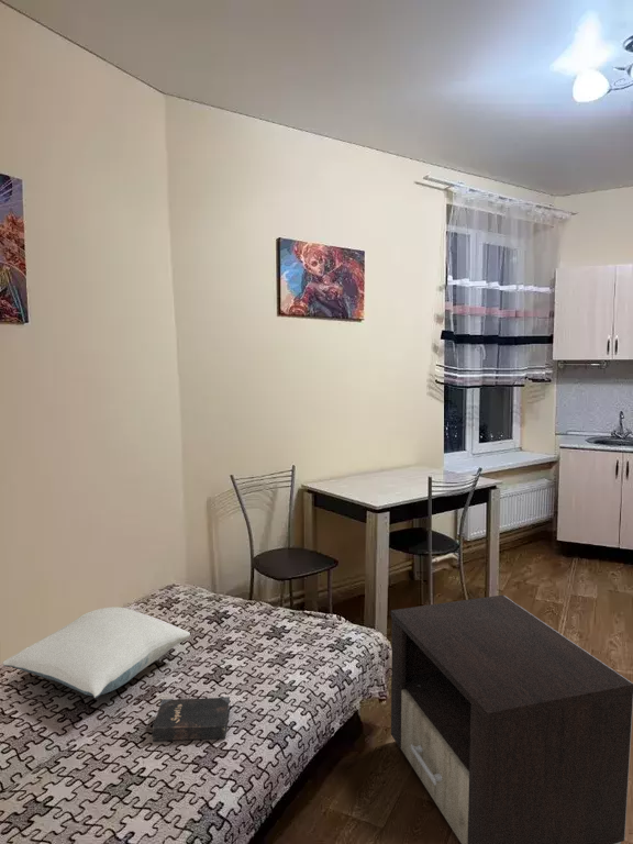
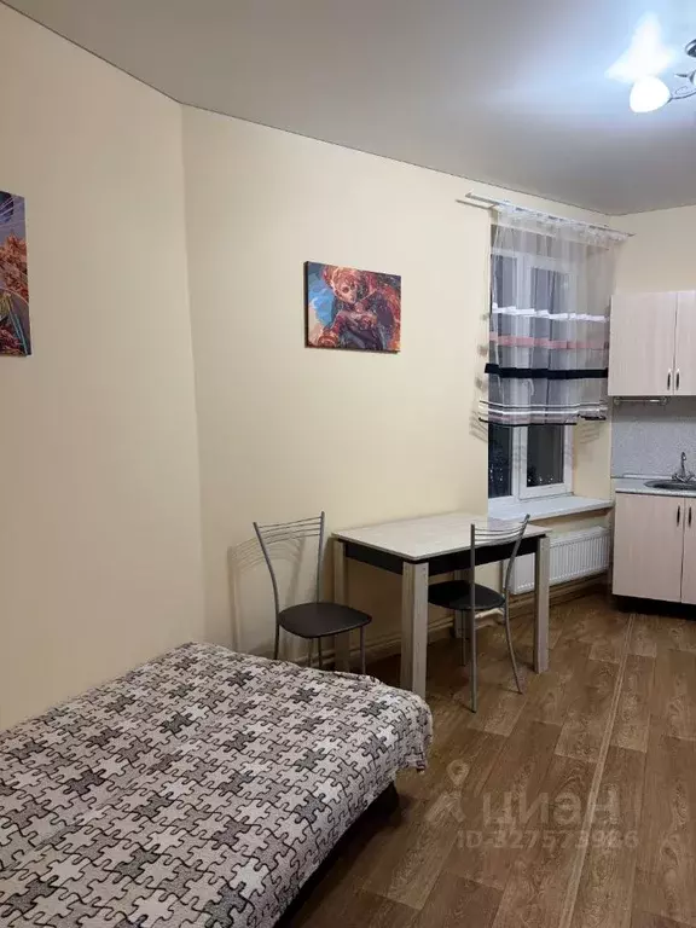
- pillow (100, 648)
- hardback book (192, 719)
- nightstand (491, 717)
